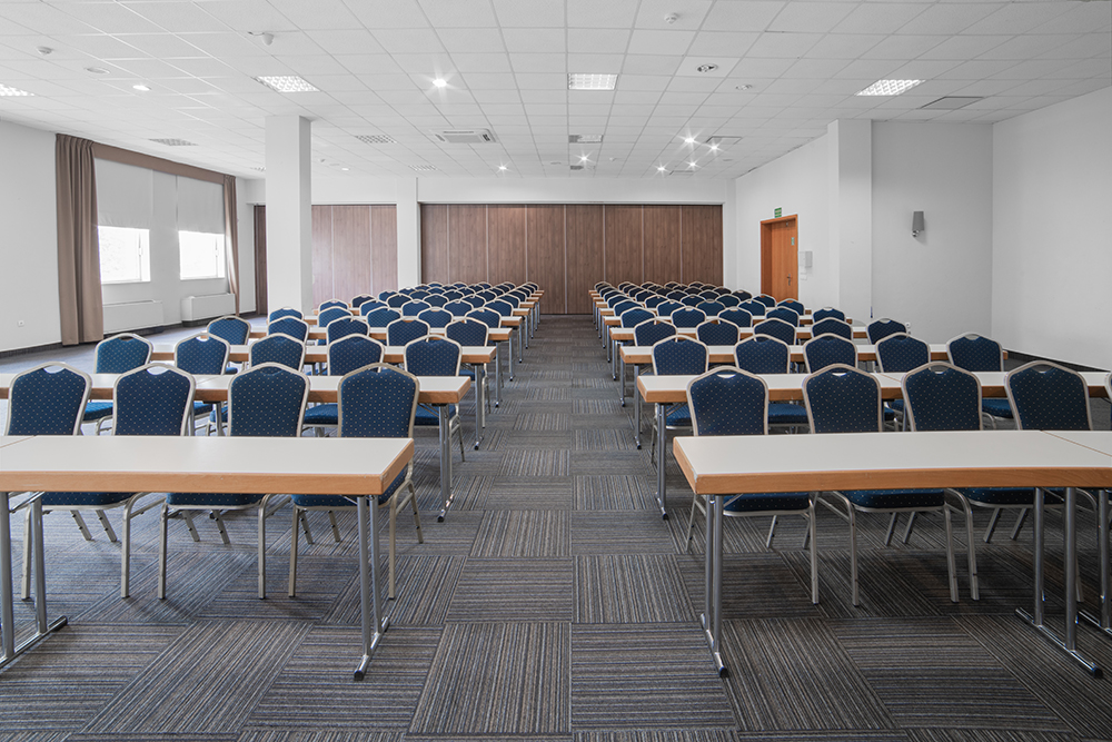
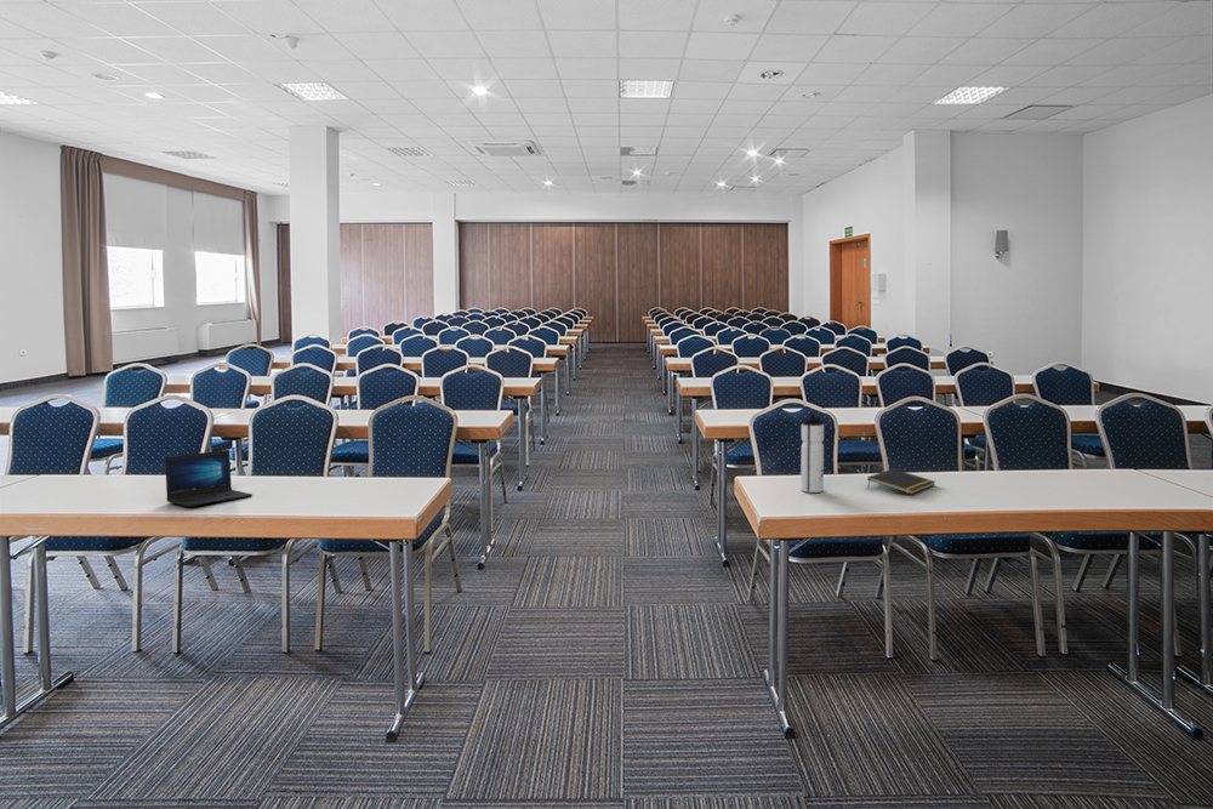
+ notepad (901, 480)
+ laptop (209, 477)
+ water bottle (811, 451)
